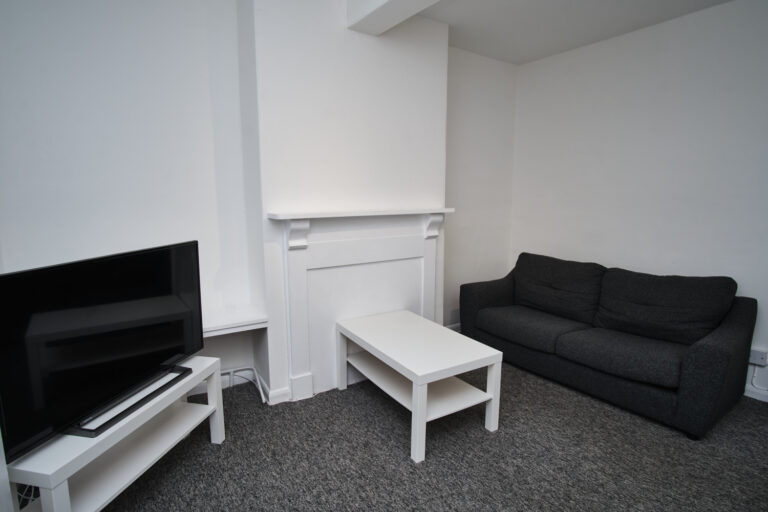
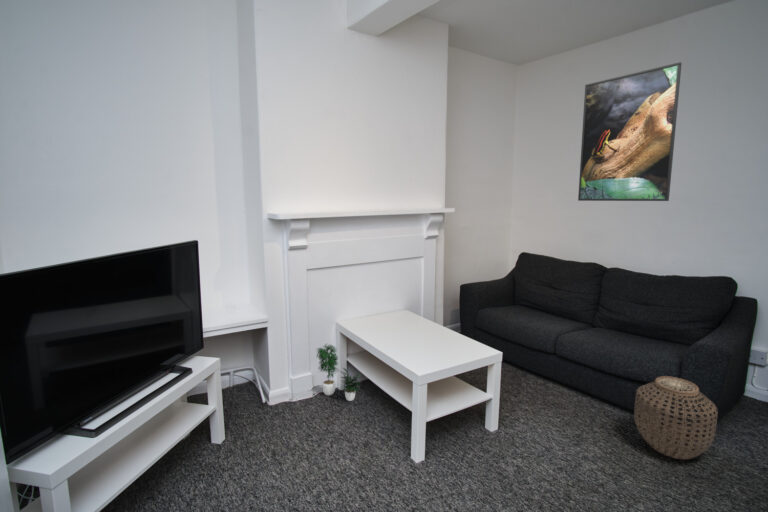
+ potted plant (336, 370)
+ woven basket (673, 415)
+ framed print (624, 139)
